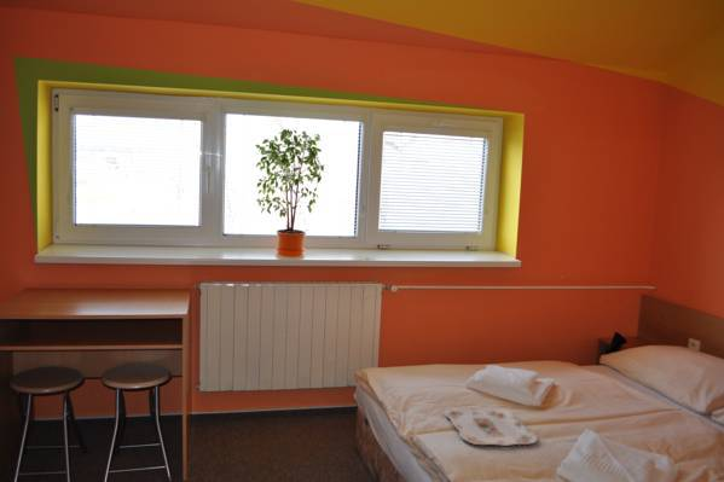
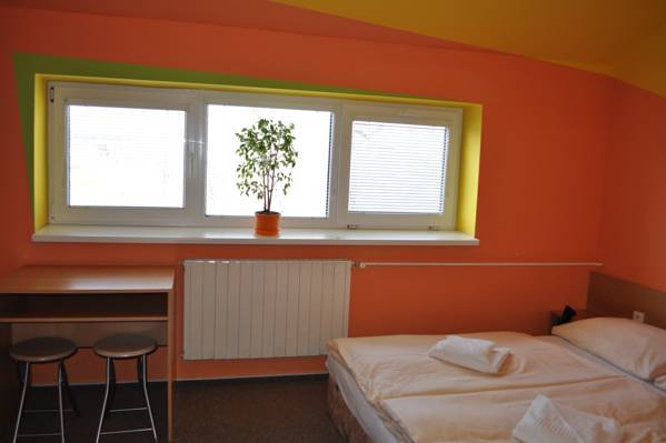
- serving tray (487, 425)
